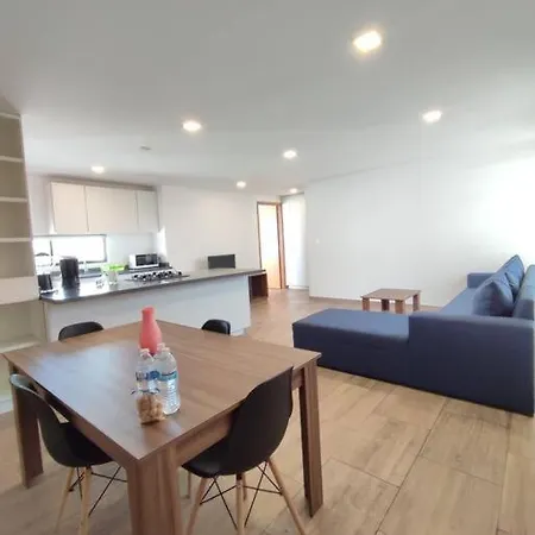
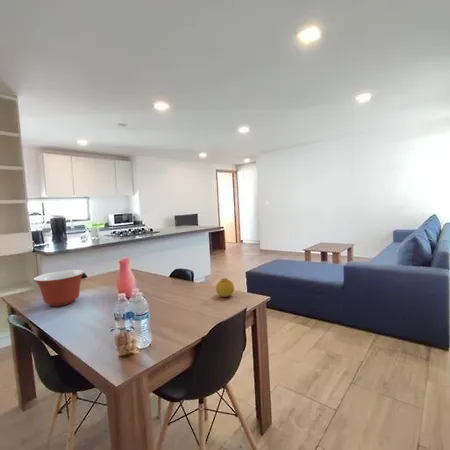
+ fruit (224, 287)
+ mixing bowl (61, 288)
